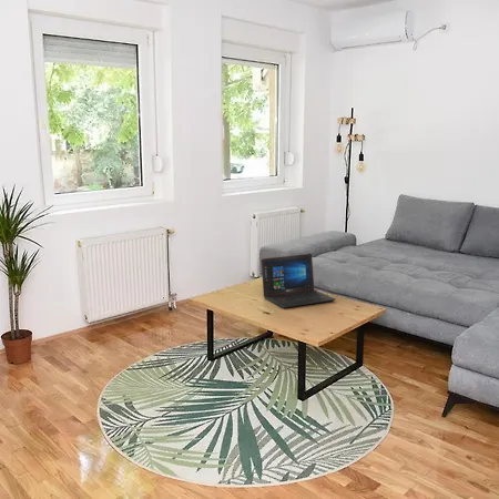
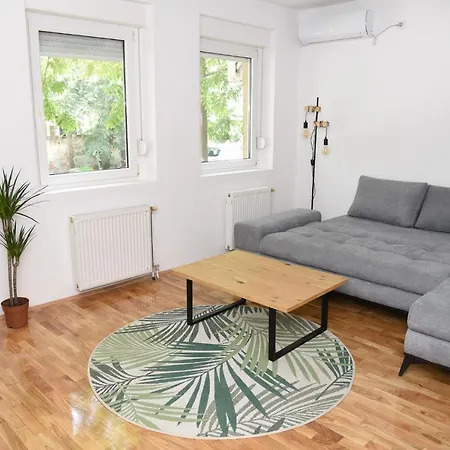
- laptop (297, 279)
